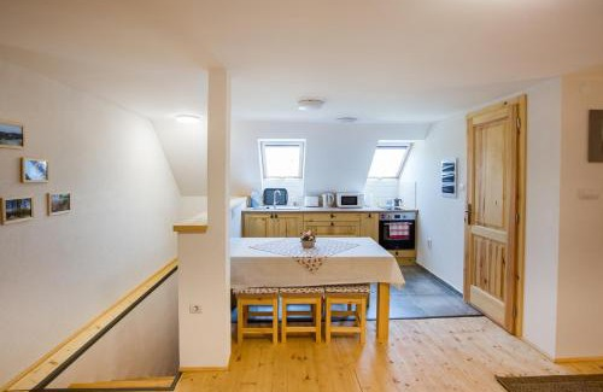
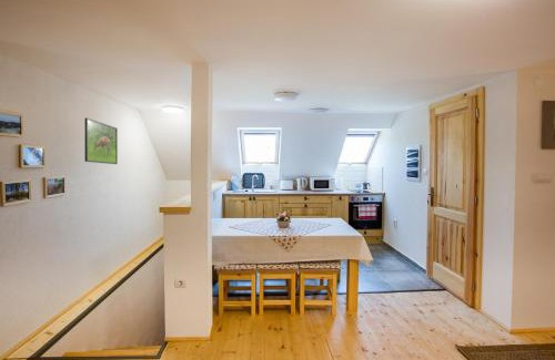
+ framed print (102, 143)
